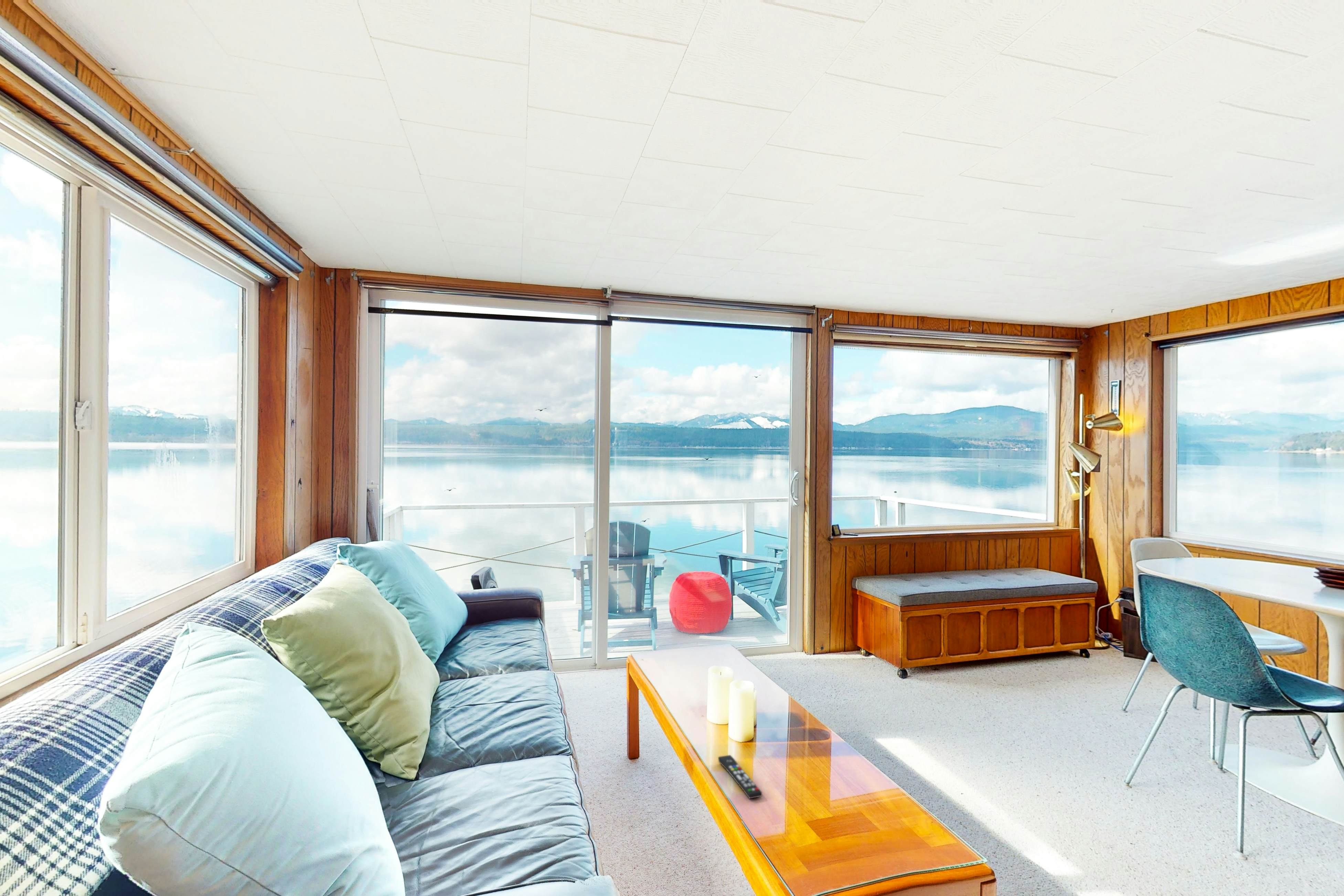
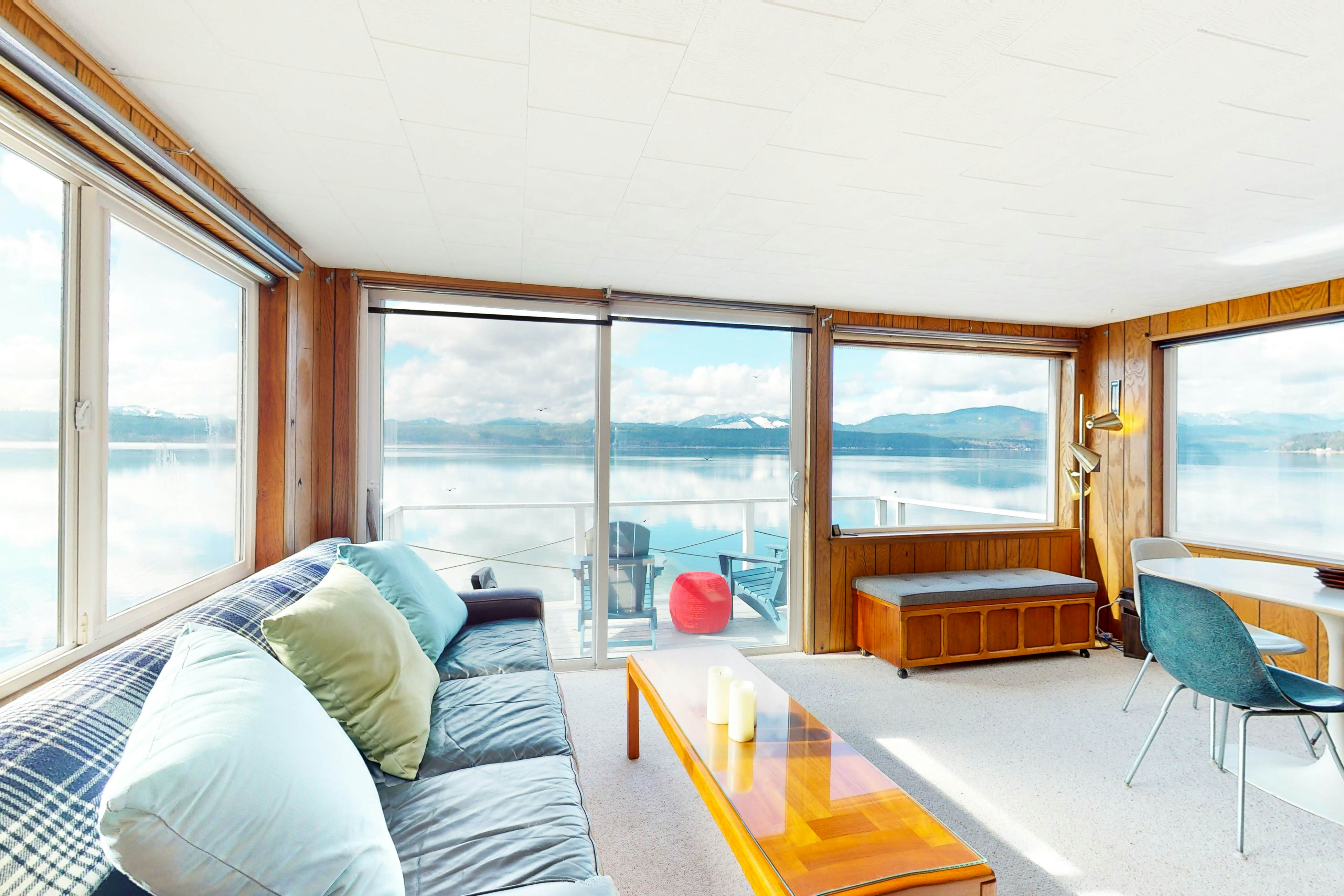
- remote control (739, 775)
